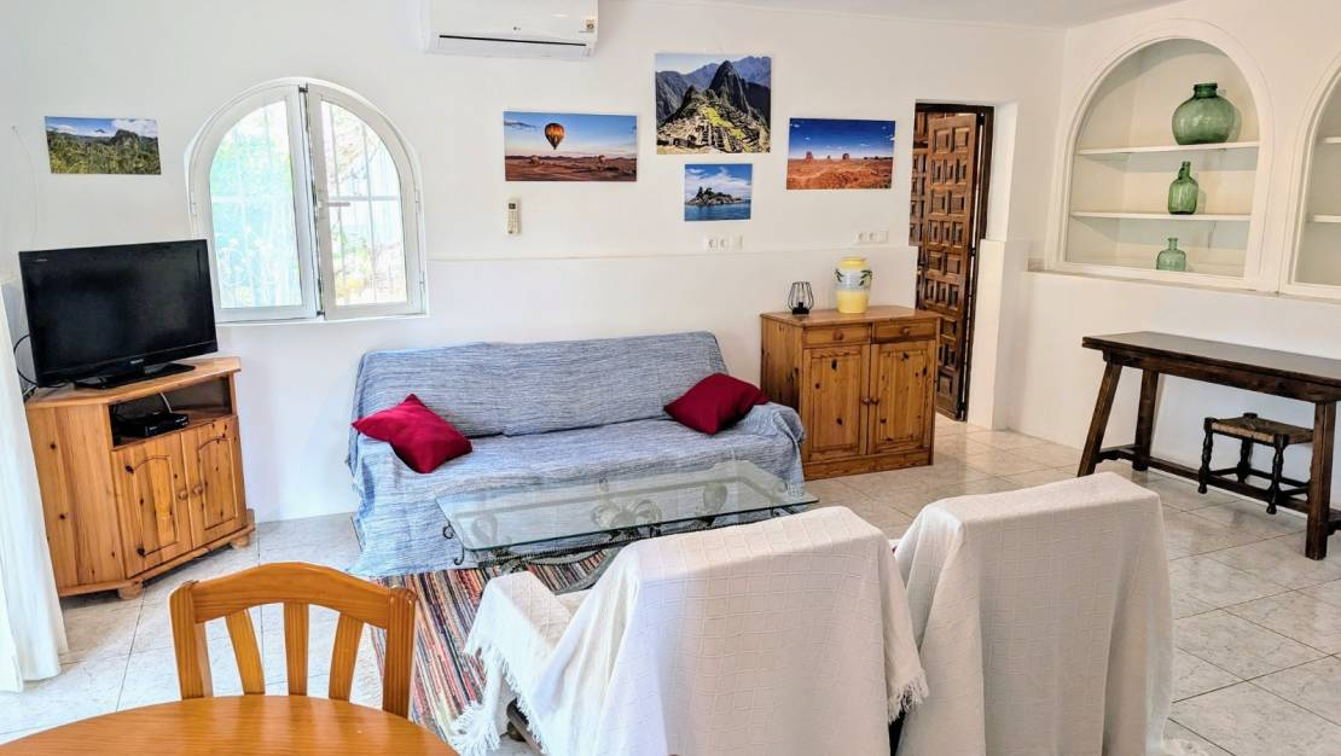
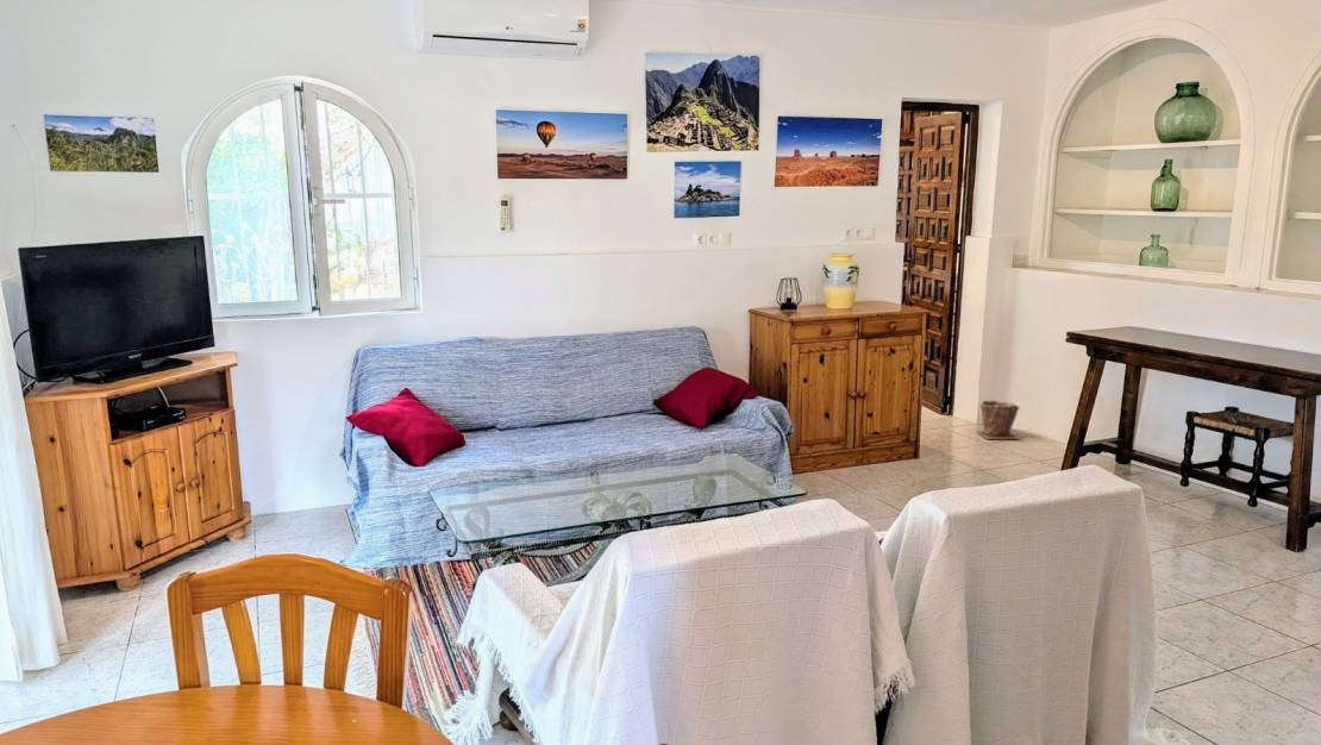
+ plant pot (998, 419)
